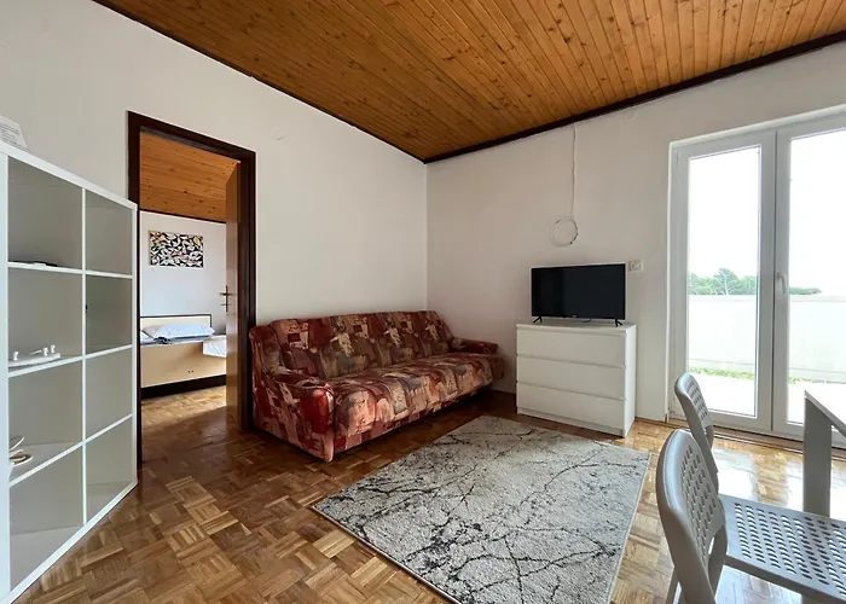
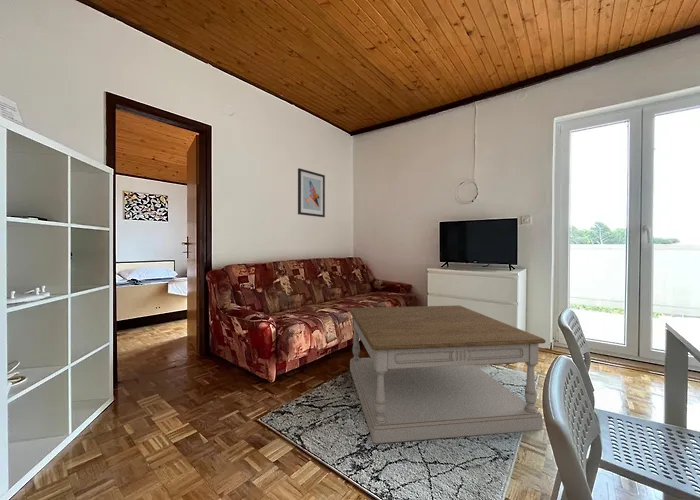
+ wall art (311, 193)
+ coffee table (427, 356)
